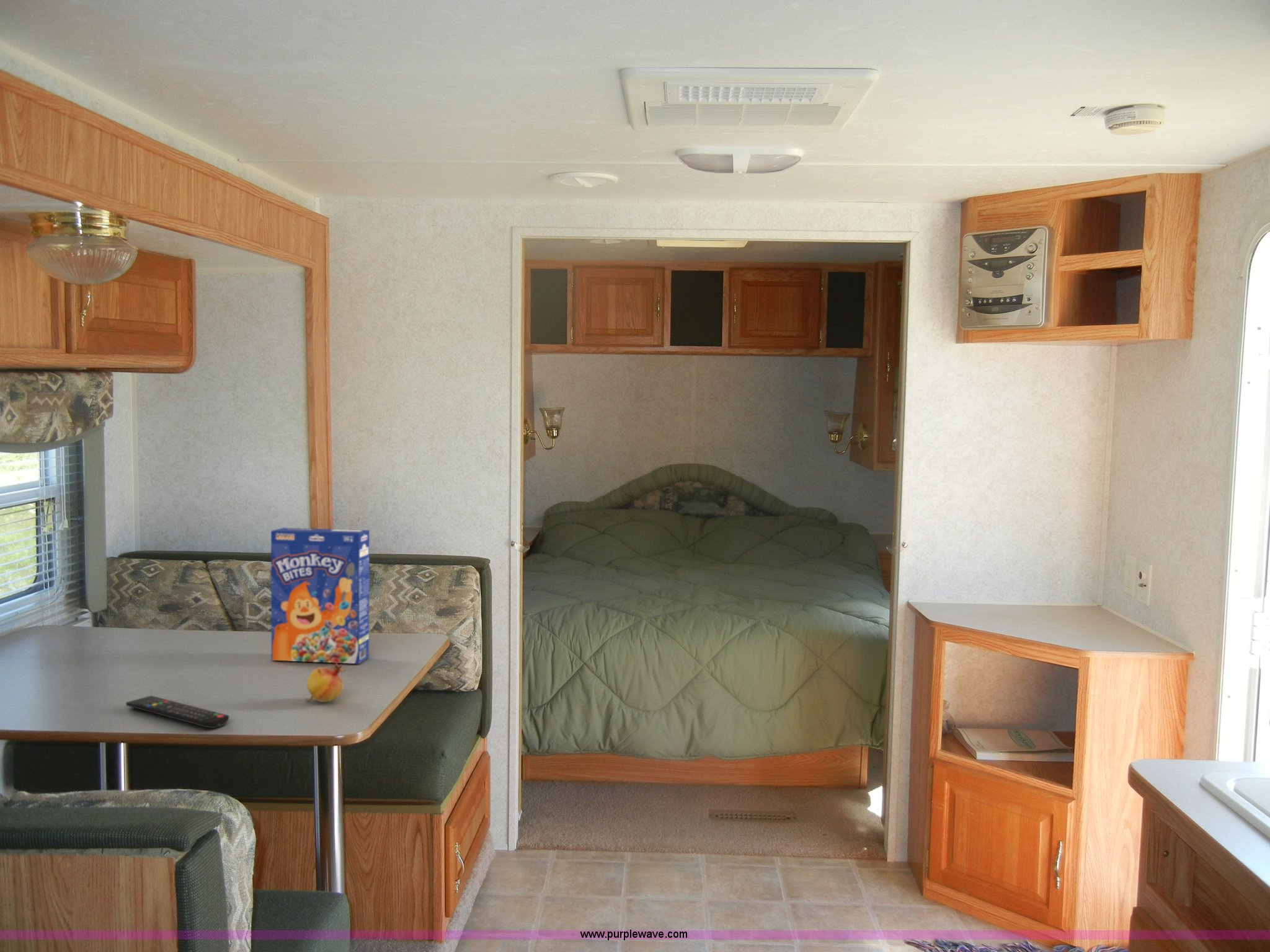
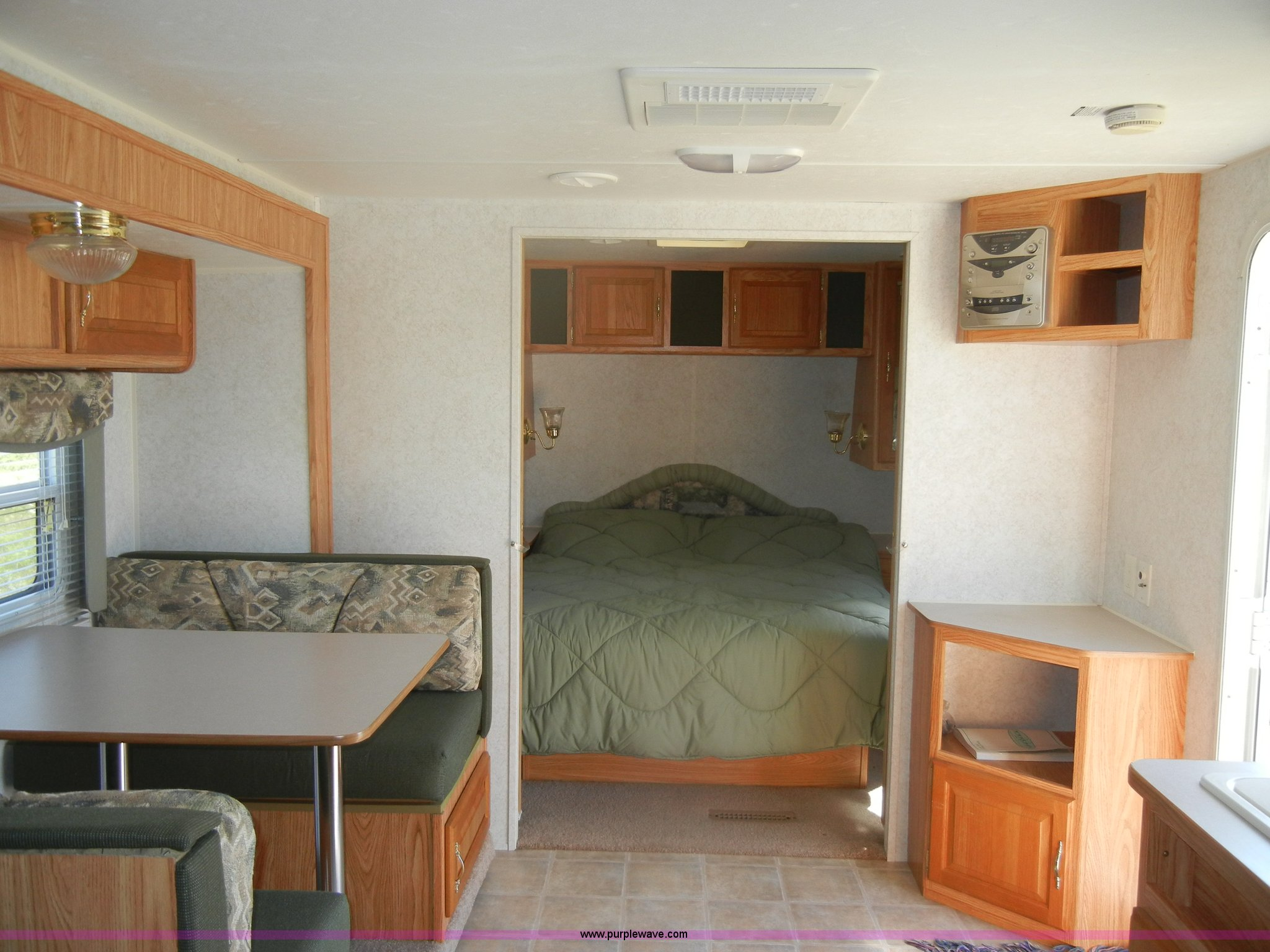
- remote control (177, 712)
- fruit (326, 682)
- cereal box (321, 594)
